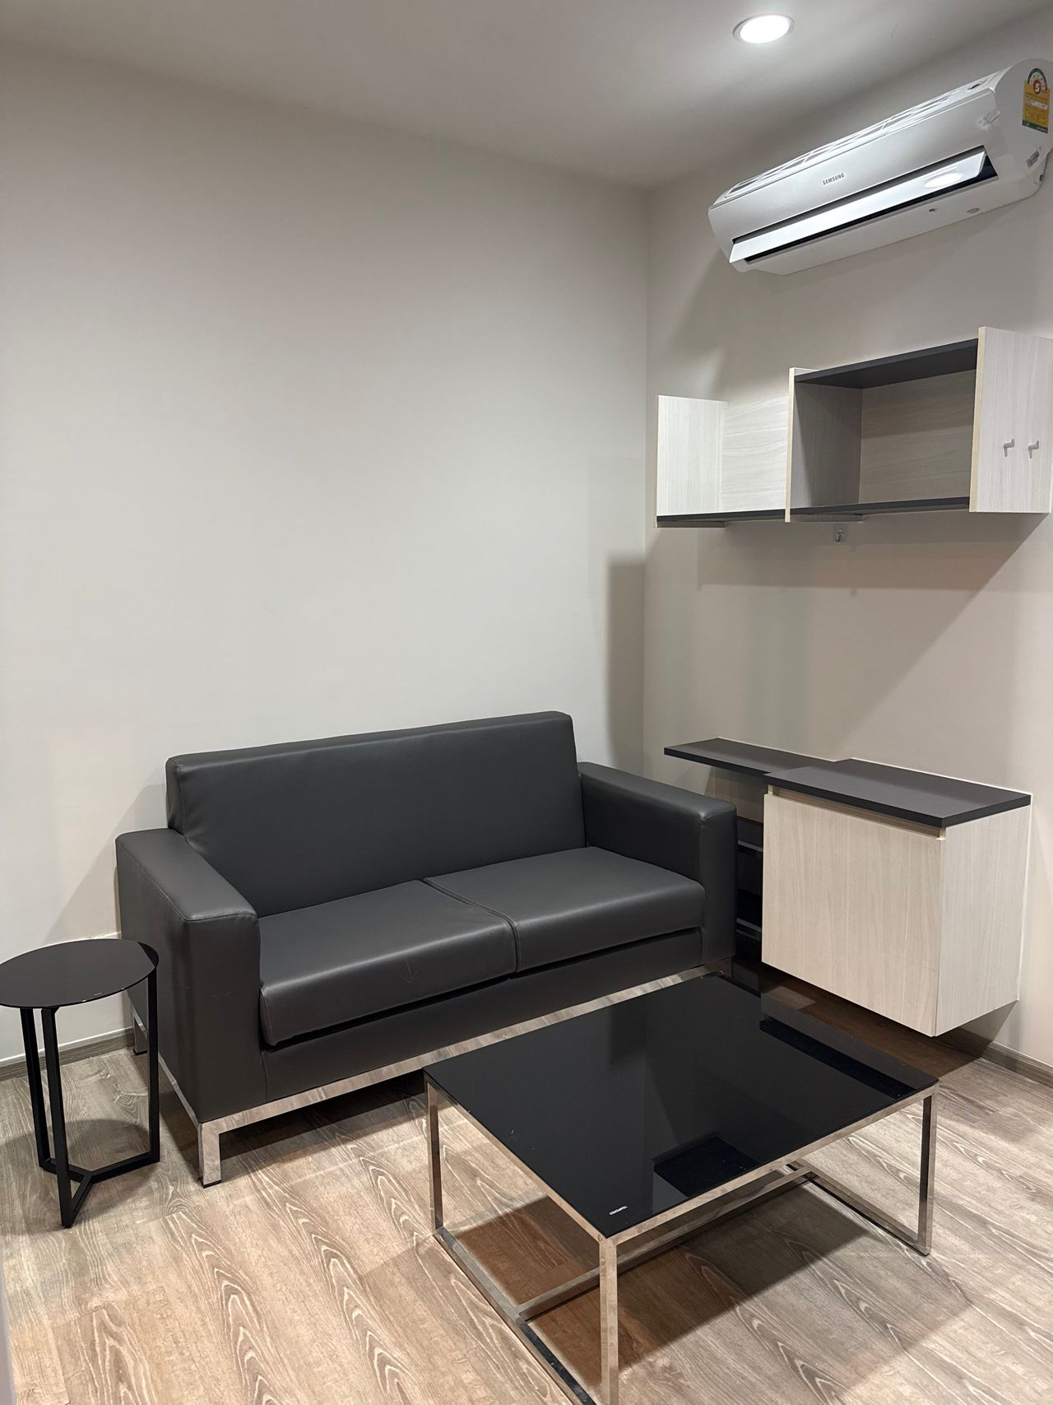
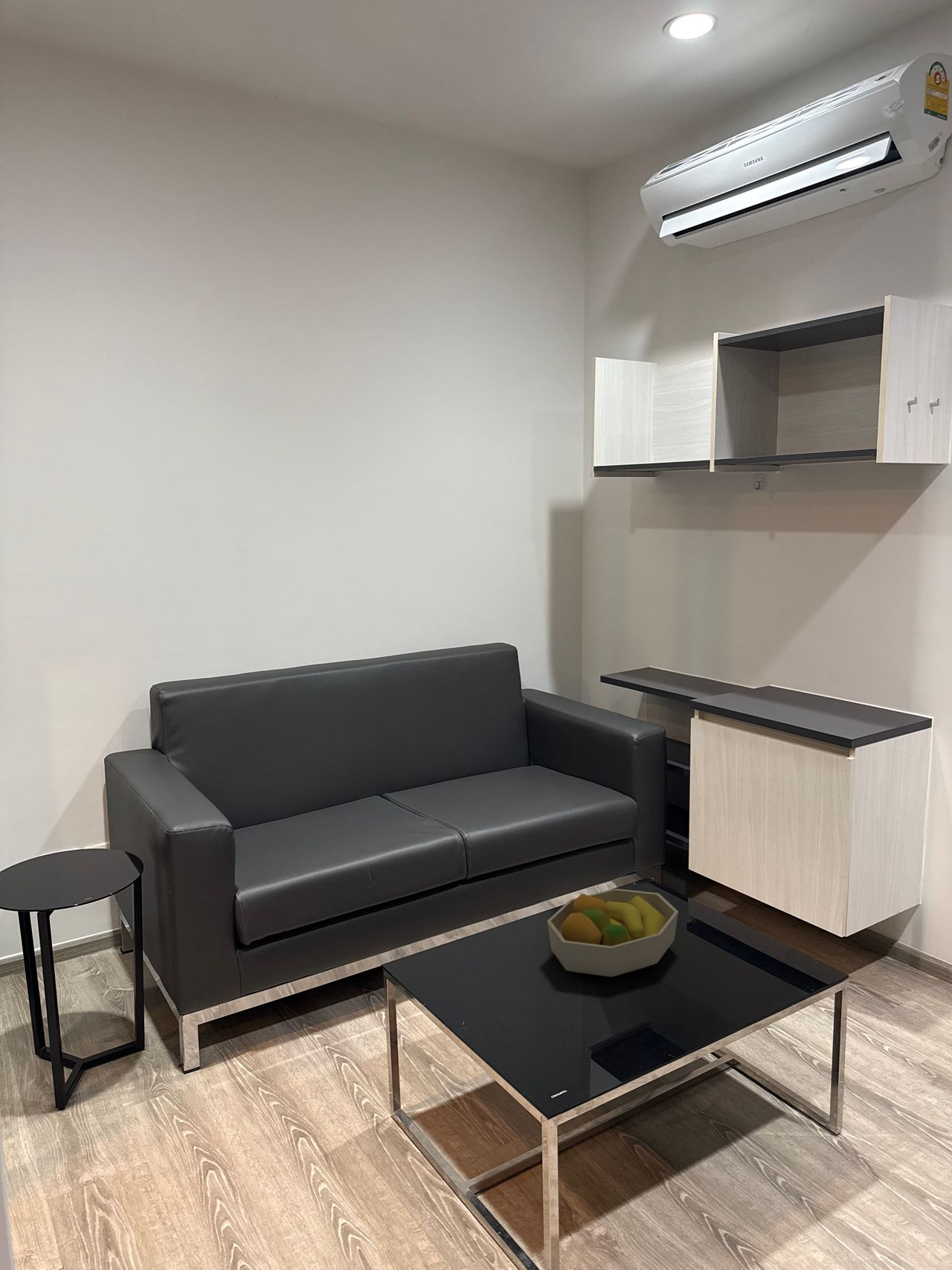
+ fruit bowl (613, 926)
